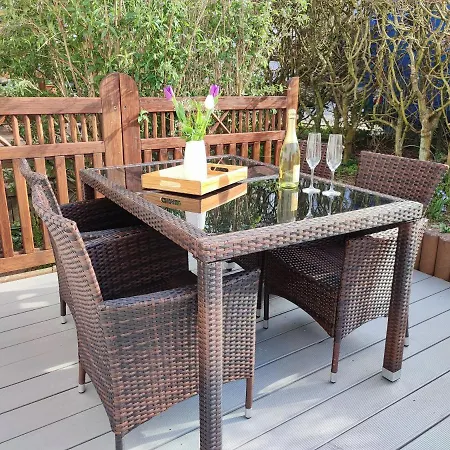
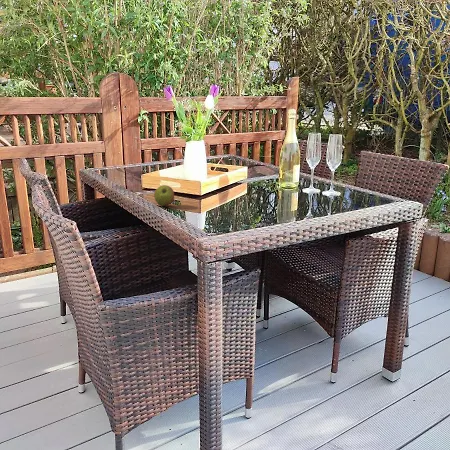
+ apple (164, 195)
